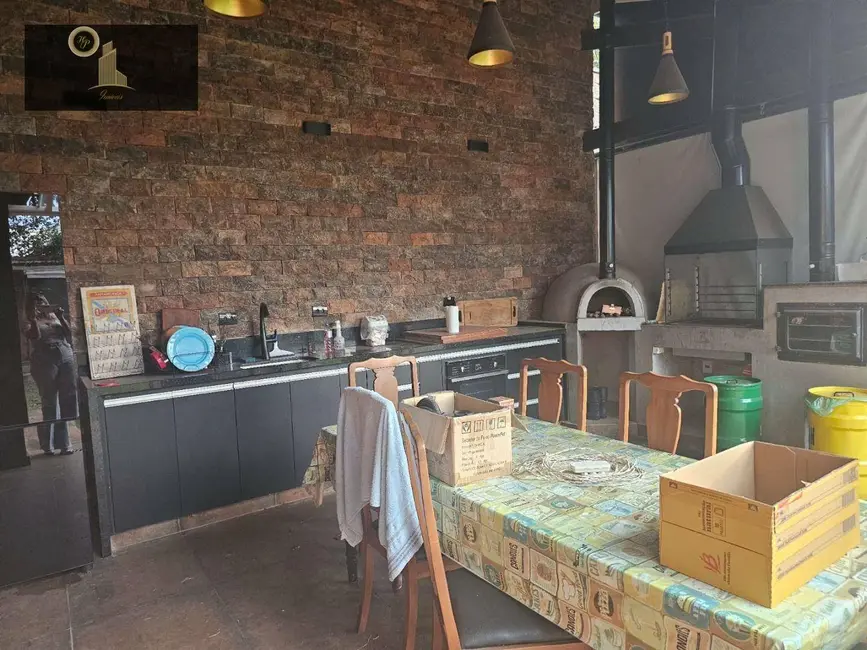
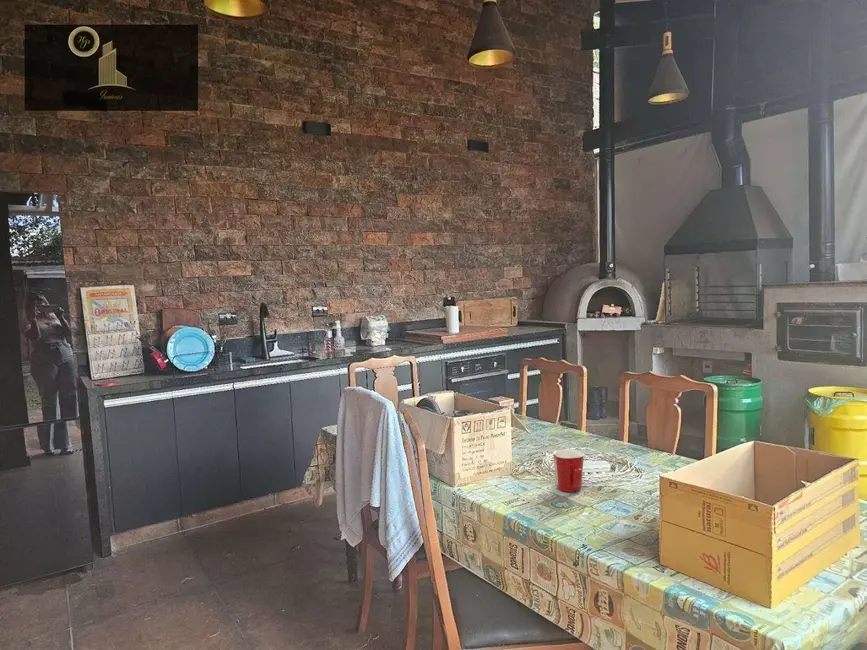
+ mug (571, 473)
